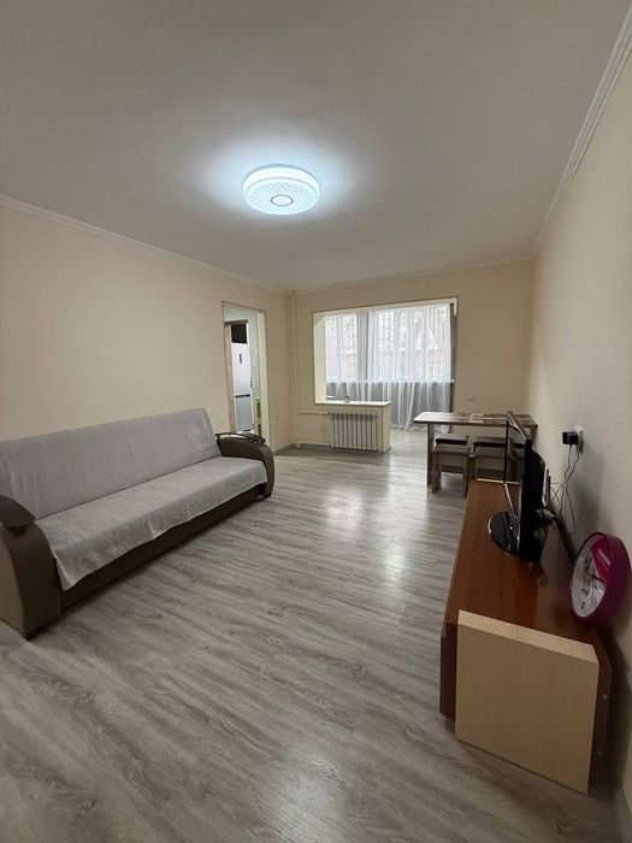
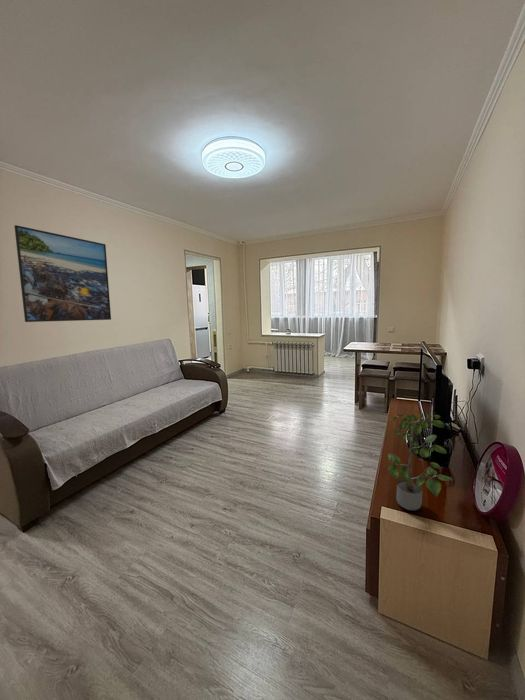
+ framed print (69, 279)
+ potted plant (421, 456)
